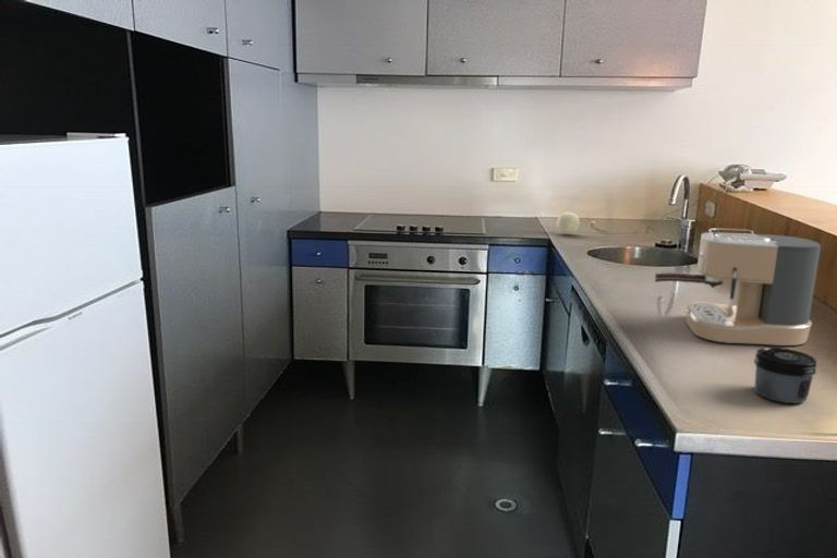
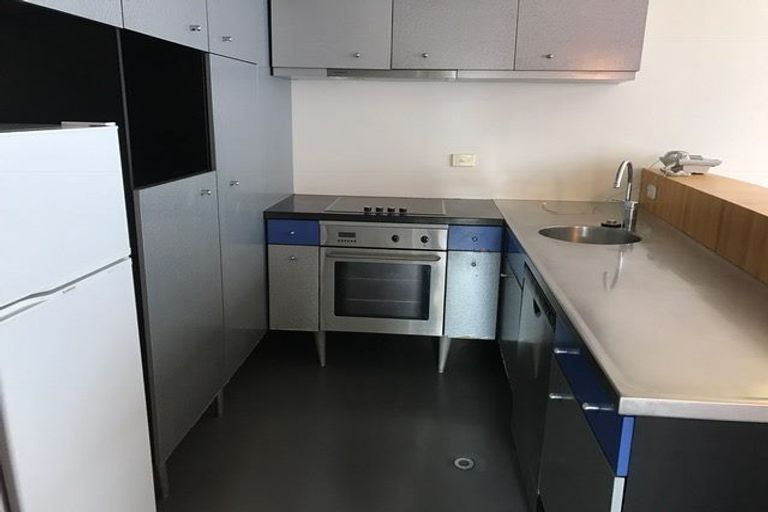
- jar (783, 375)
- coffee maker (732, 281)
- fruit (568, 222)
